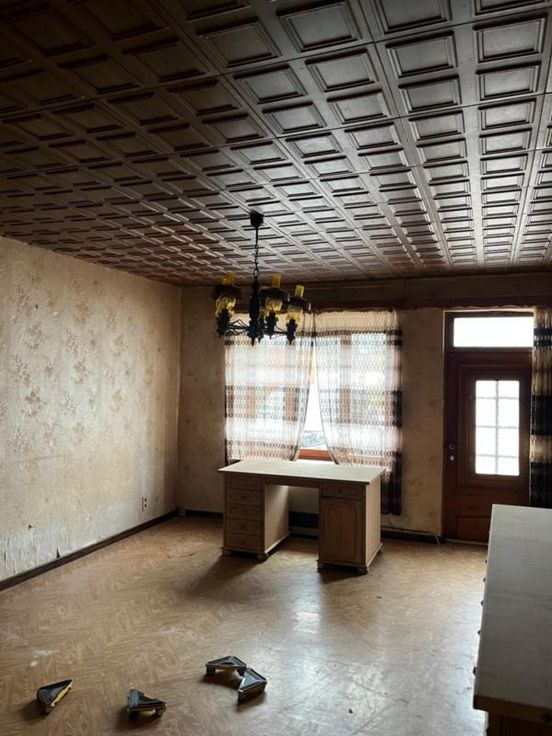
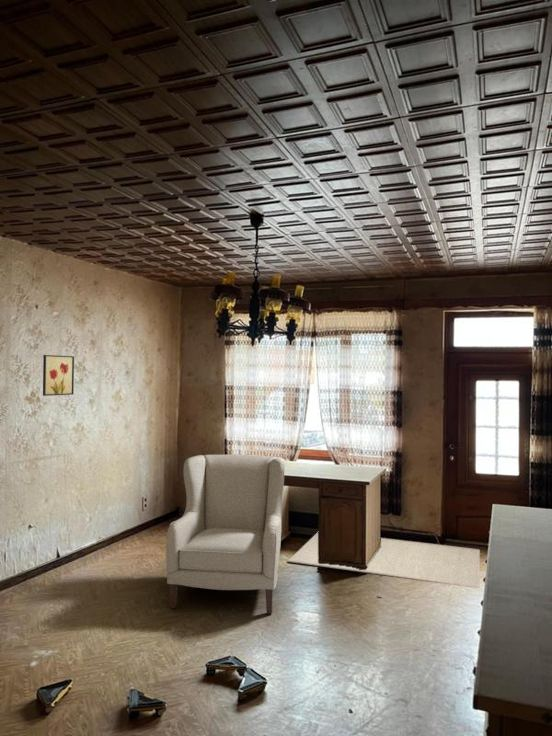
+ rug (387, 555)
+ chair (231, 525)
+ wall art (58, 375)
